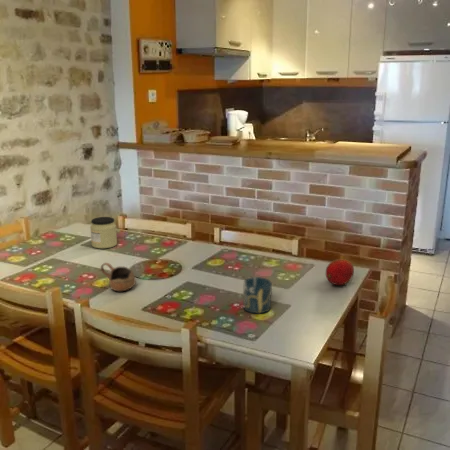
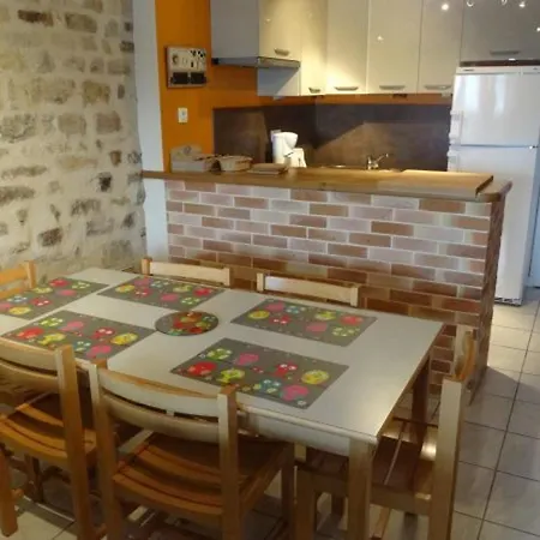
- cup (259, 293)
- jar (103, 232)
- cup (119, 275)
- fruit (340, 271)
